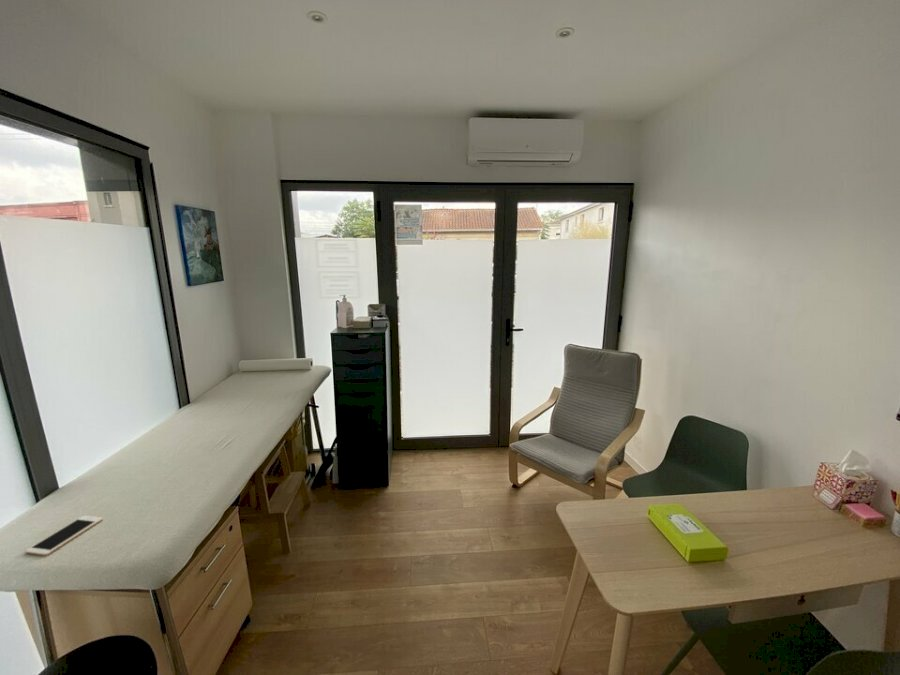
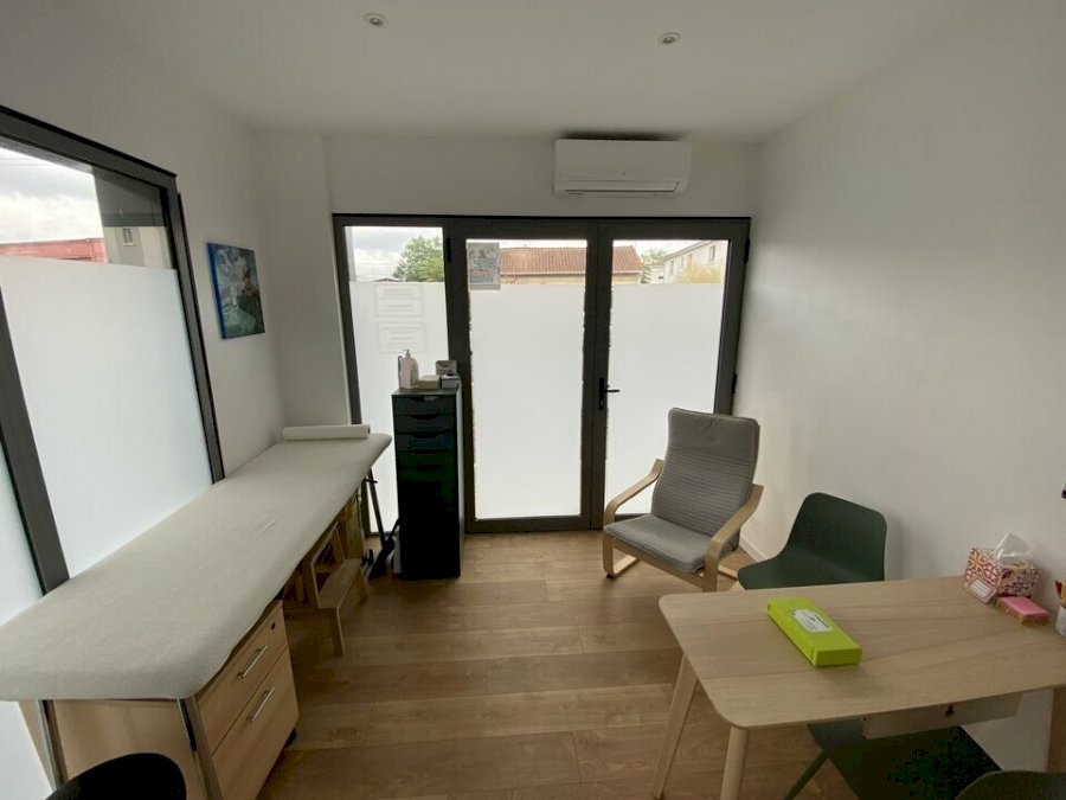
- cell phone (66, 534)
